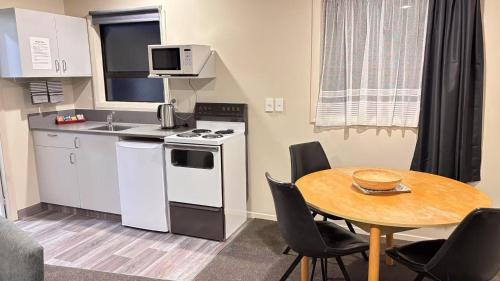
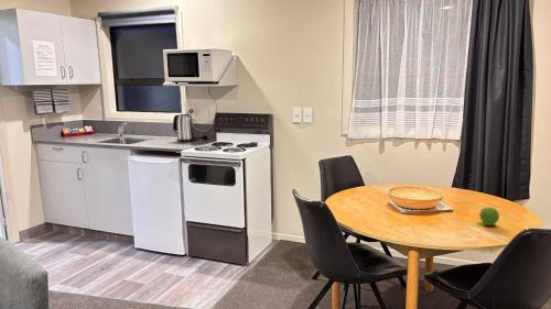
+ fruit (488, 216)
